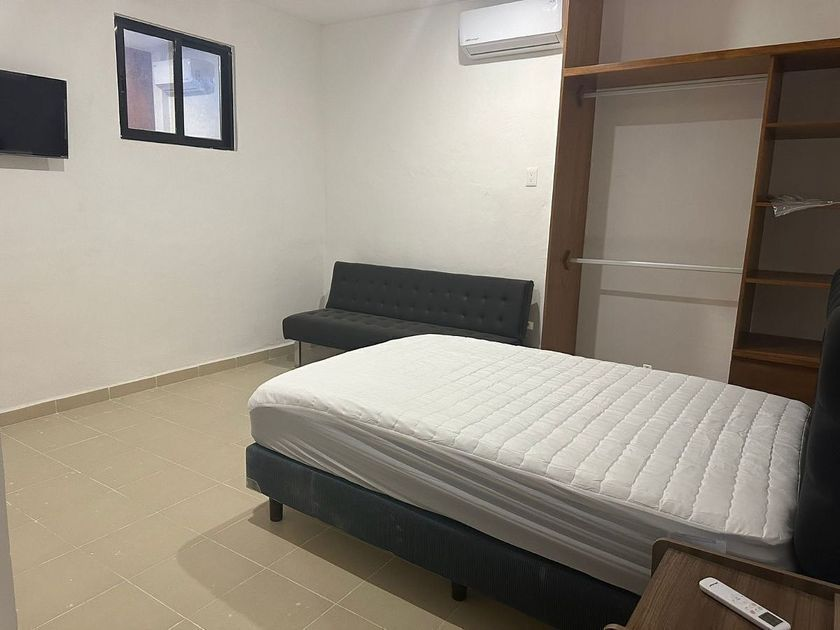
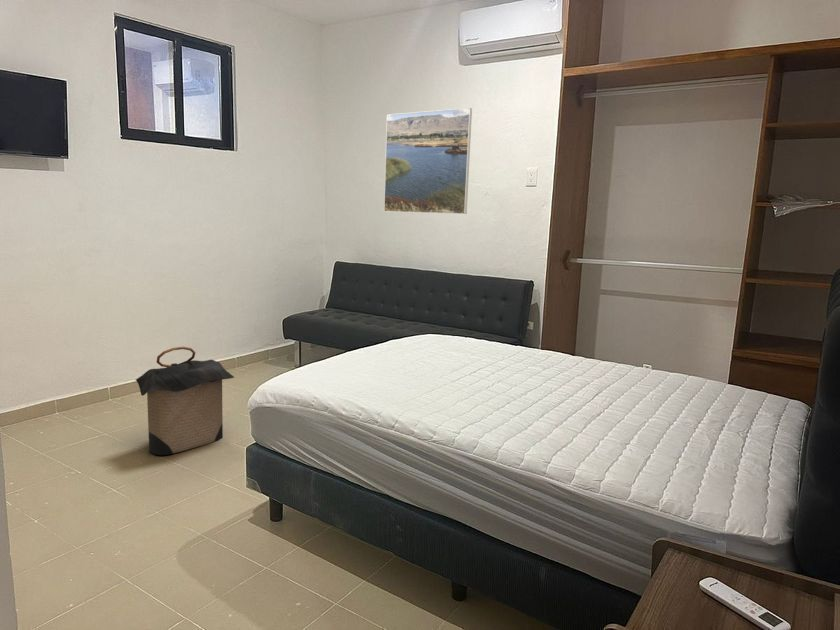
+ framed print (425, 162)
+ laundry hamper (186, 393)
